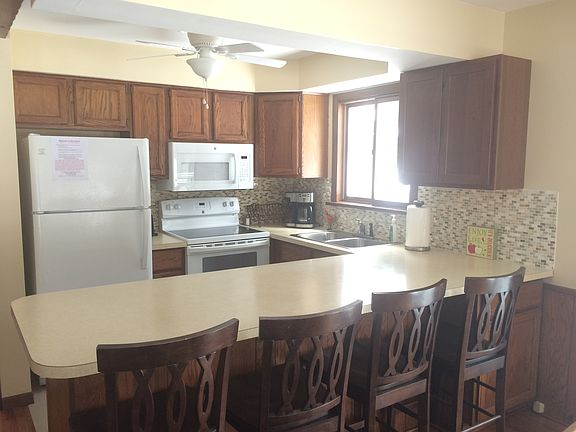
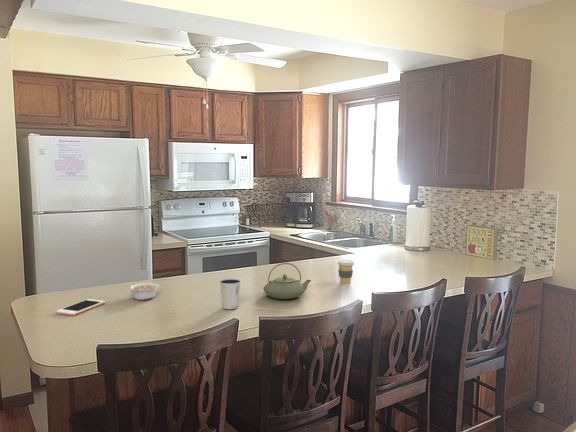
+ cell phone (81, 306)
+ legume (144, 291)
+ teapot (287, 279)
+ dixie cup (230, 294)
+ coffee cup (345, 272)
